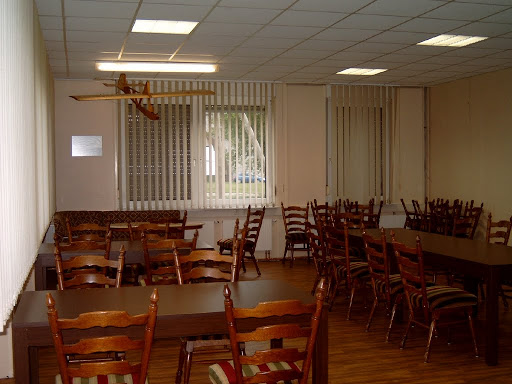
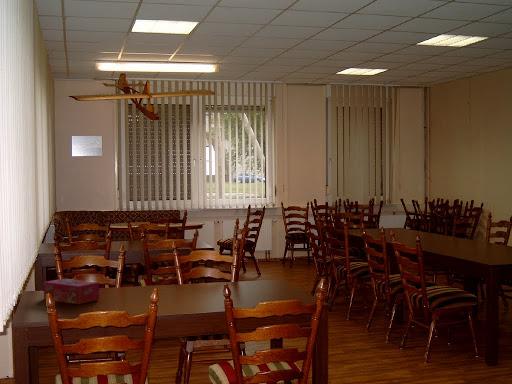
+ tissue box (71, 290)
